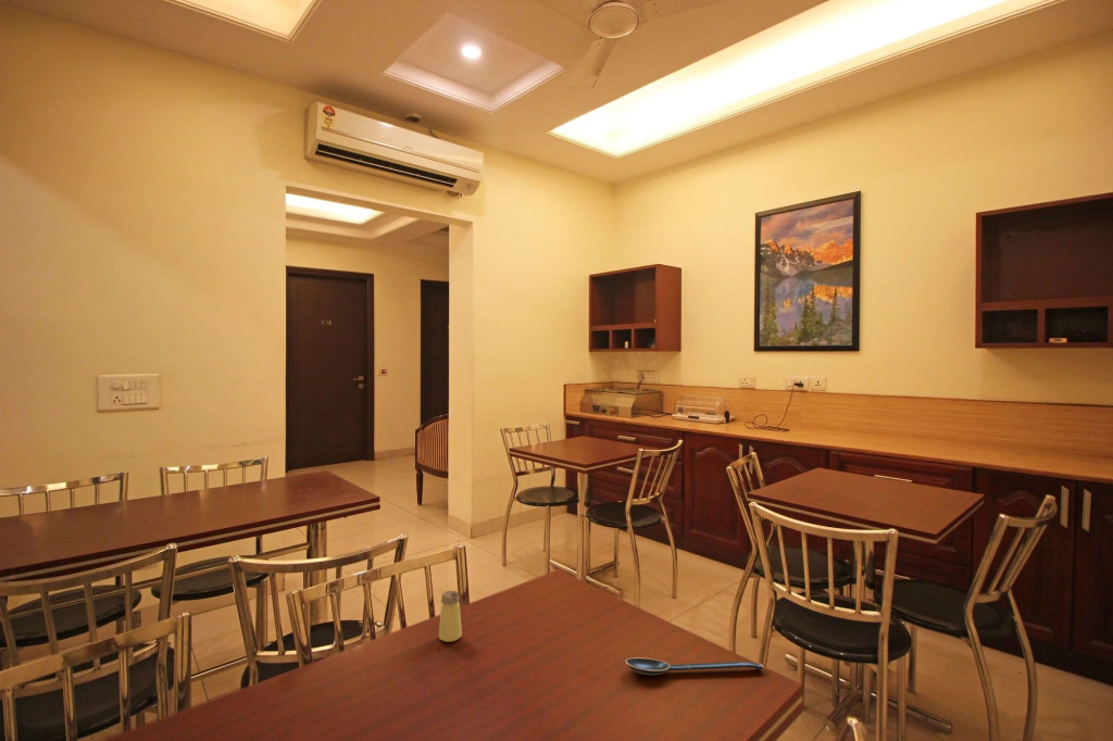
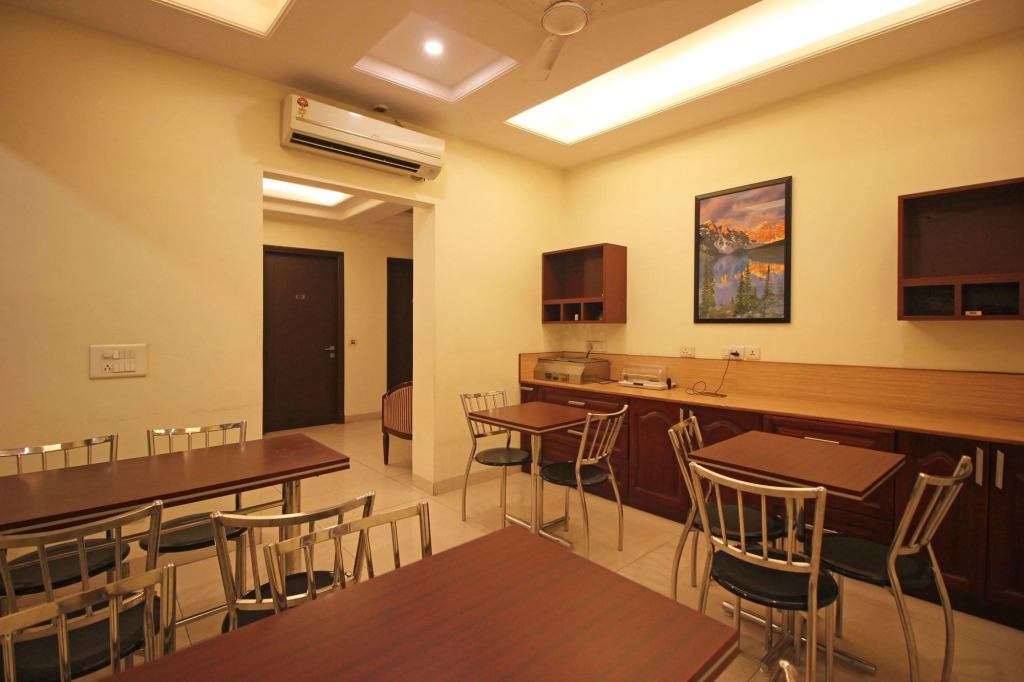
- saltshaker (450, 614)
- spoon (695, 666)
